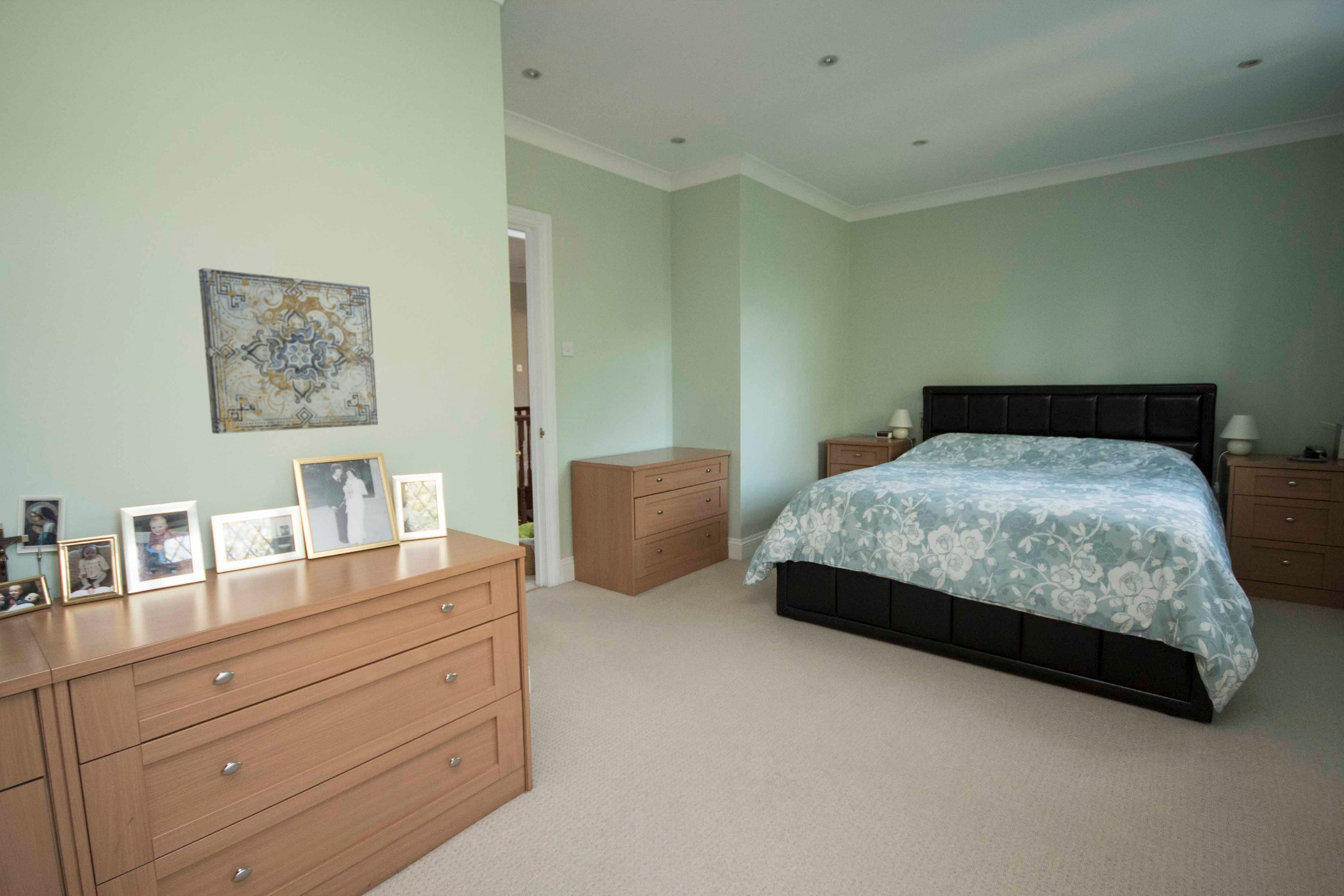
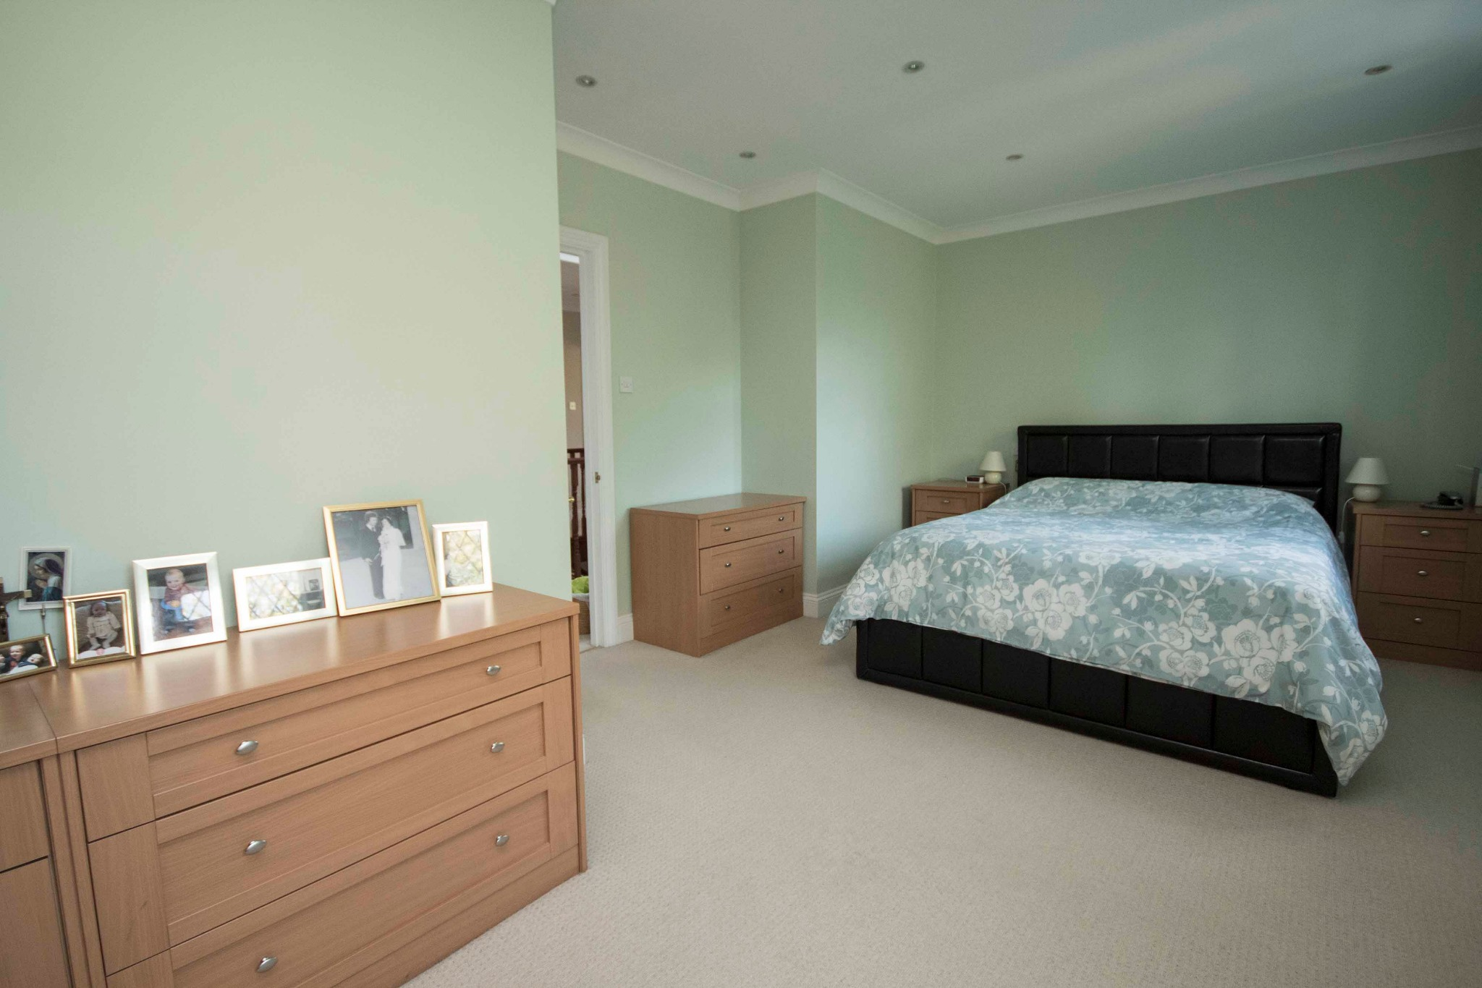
- wall art (297, 354)
